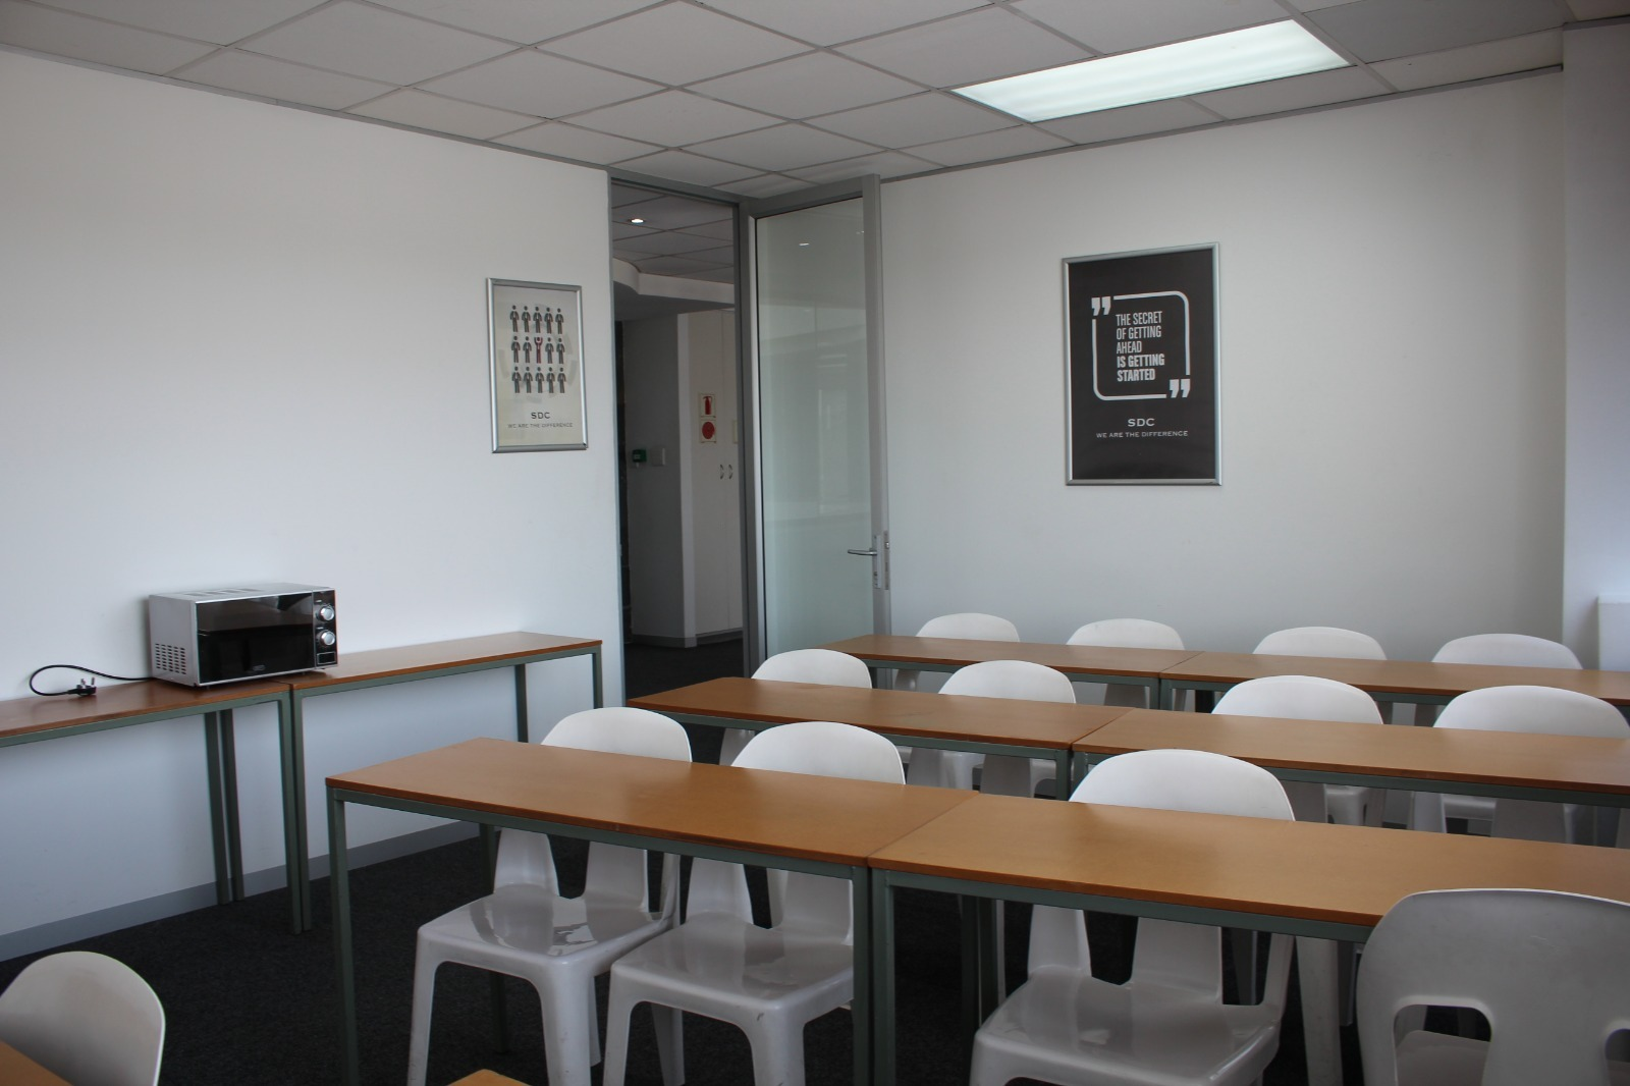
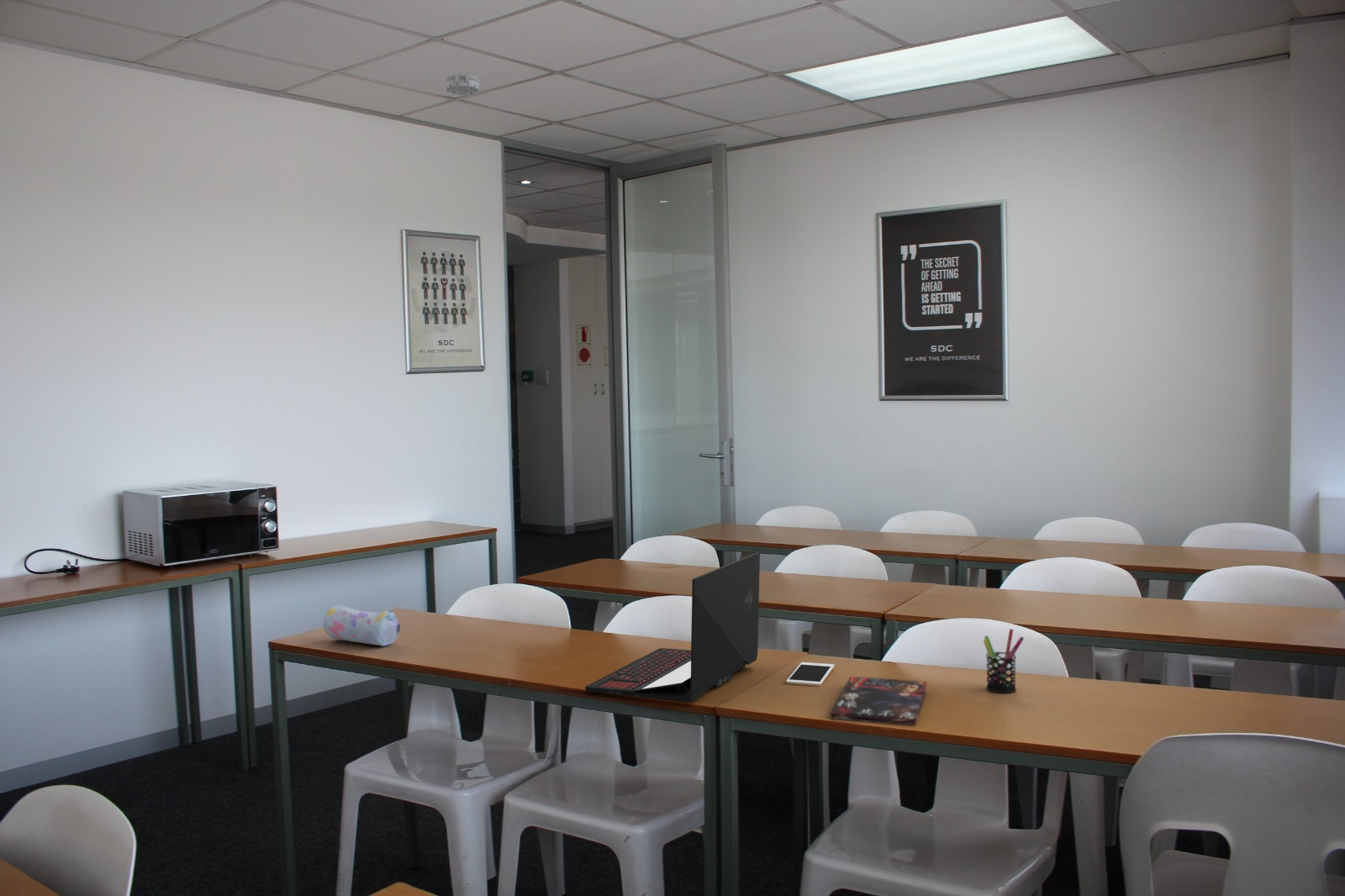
+ book (880, 699)
+ pen holder (1000, 659)
+ cell phone (810, 673)
+ smoke detector (462, 84)
+ pencil case (361, 625)
+ laptop (692, 619)
